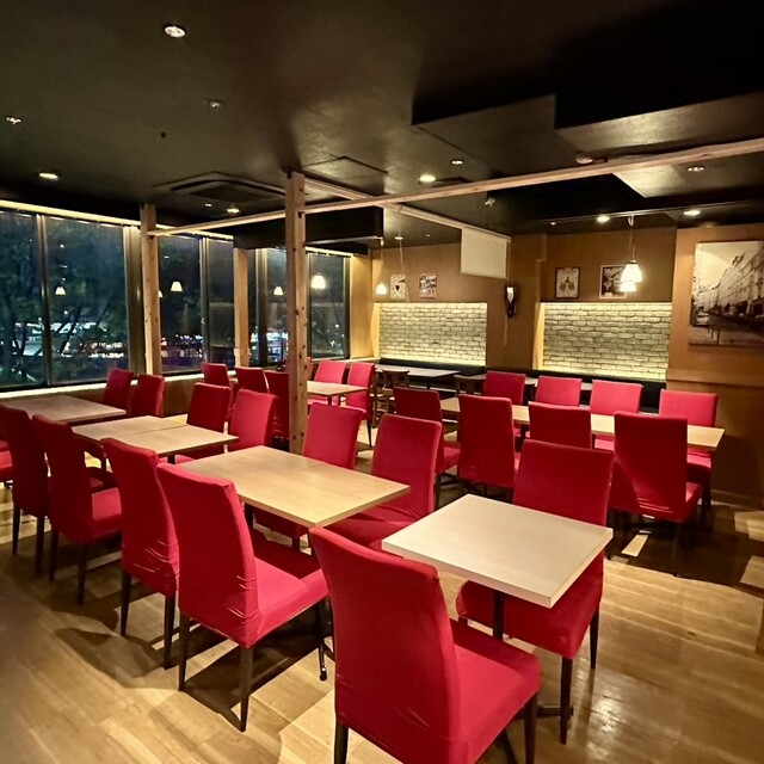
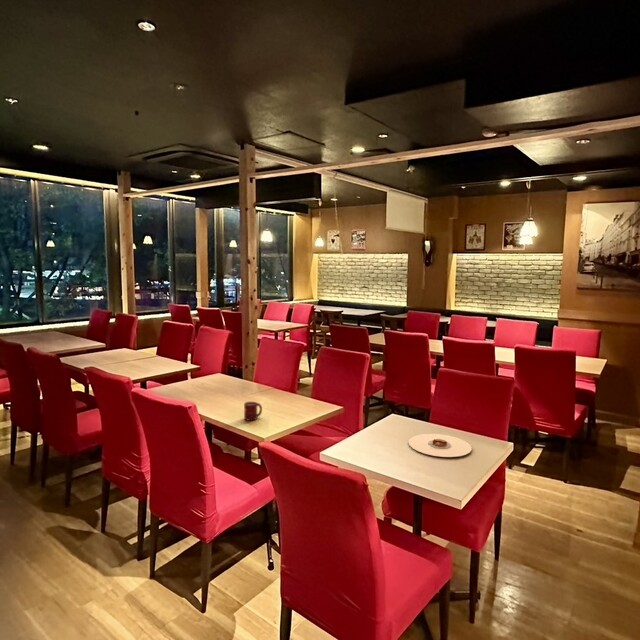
+ plate (439, 442)
+ cup (253, 410)
